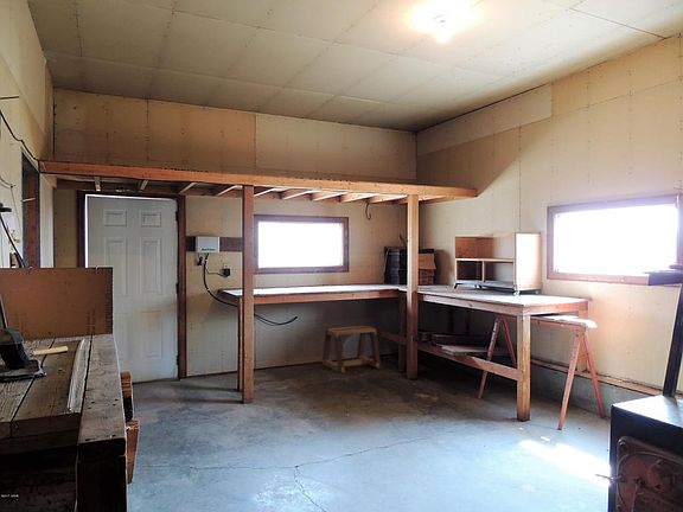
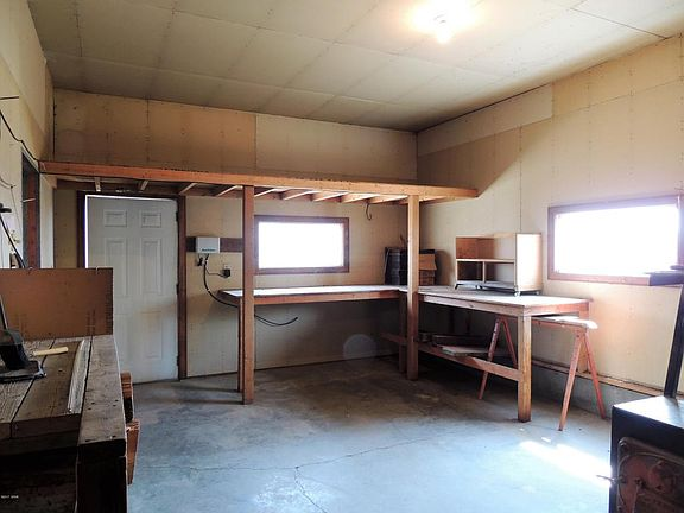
- stool (358, 346)
